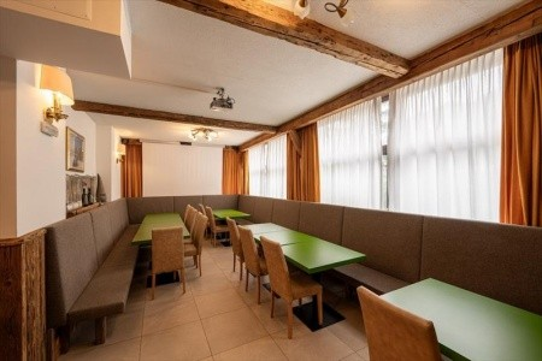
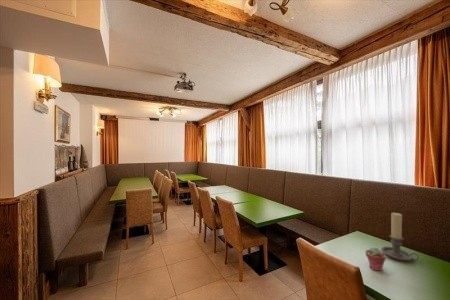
+ potted succulent (375, 257)
+ candle holder (399, 235)
